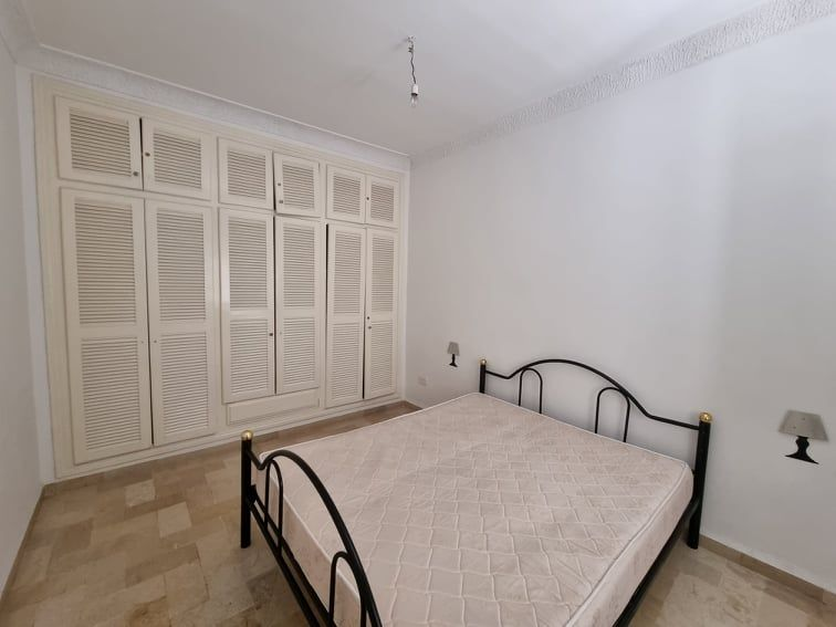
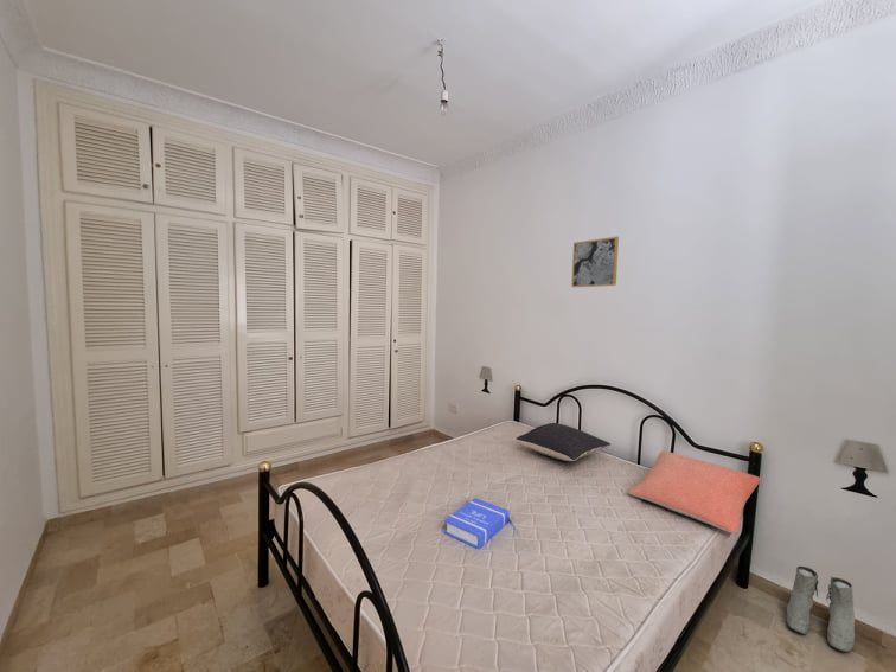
+ book (476, 520)
+ wall art (594, 263)
+ pillow (562, 441)
+ pillow (692, 485)
+ boots (826, 599)
